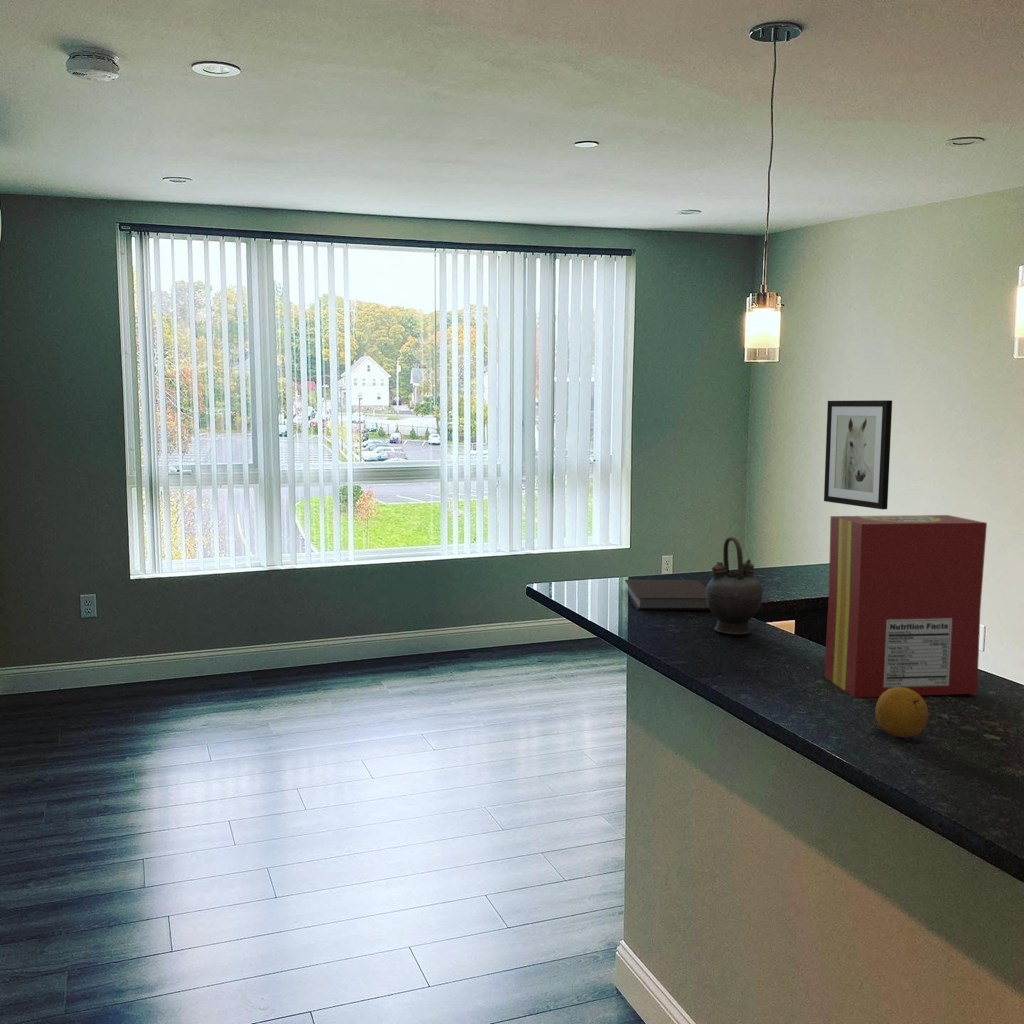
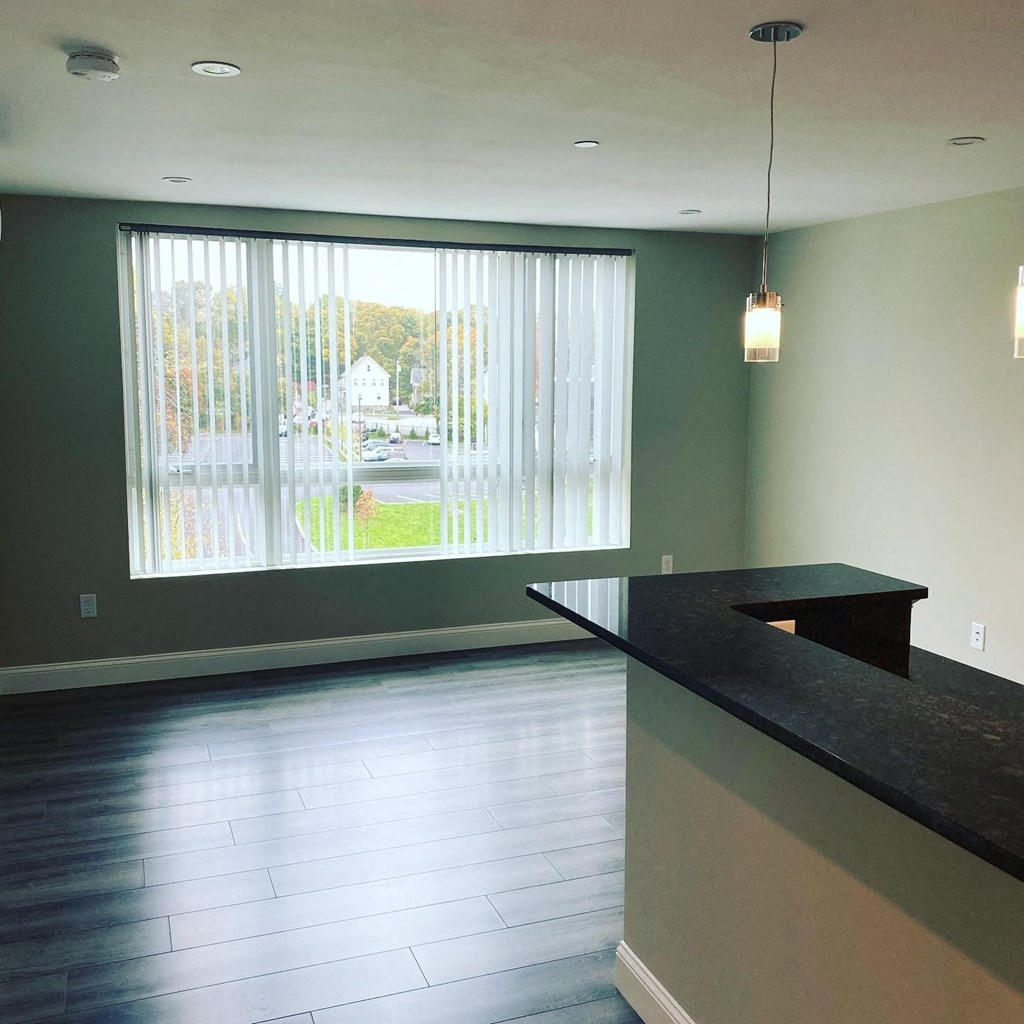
- teapot (731, 583)
- wall art (856, 453)
- notebook (669, 594)
- cereal box (902, 603)
- fruit (901, 712)
